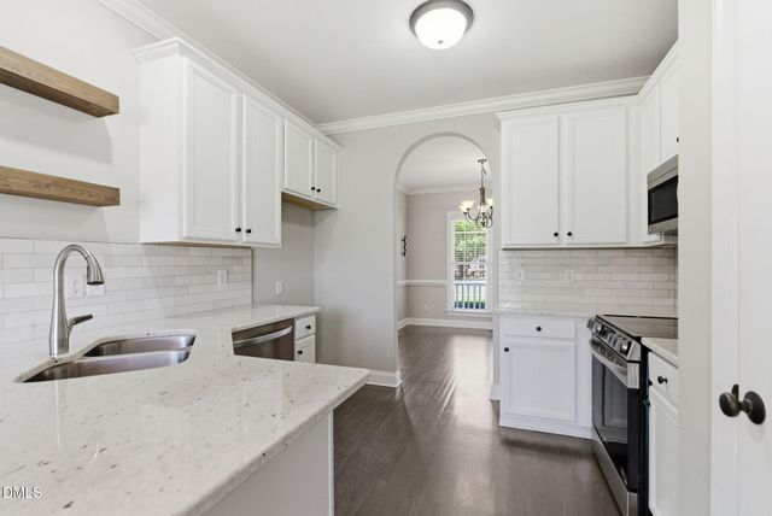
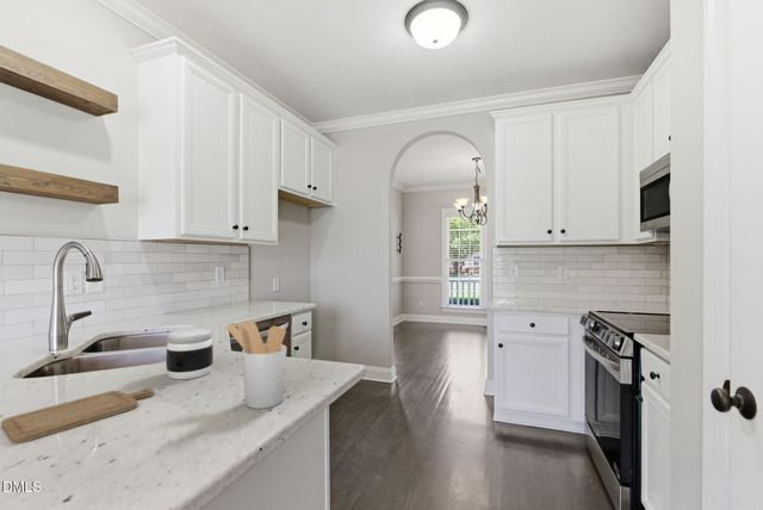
+ utensil holder (256, 360)
+ jar (190, 352)
+ chopping board (88, 409)
